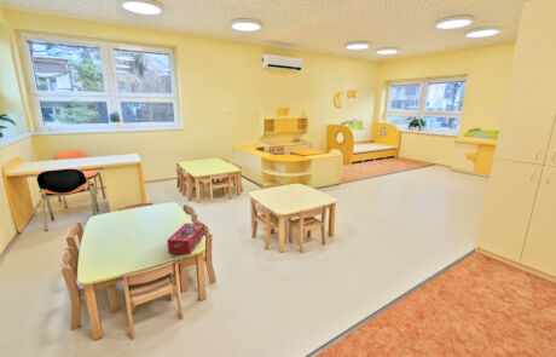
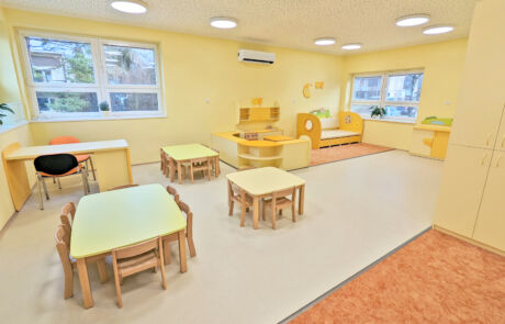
- tissue box (187, 237)
